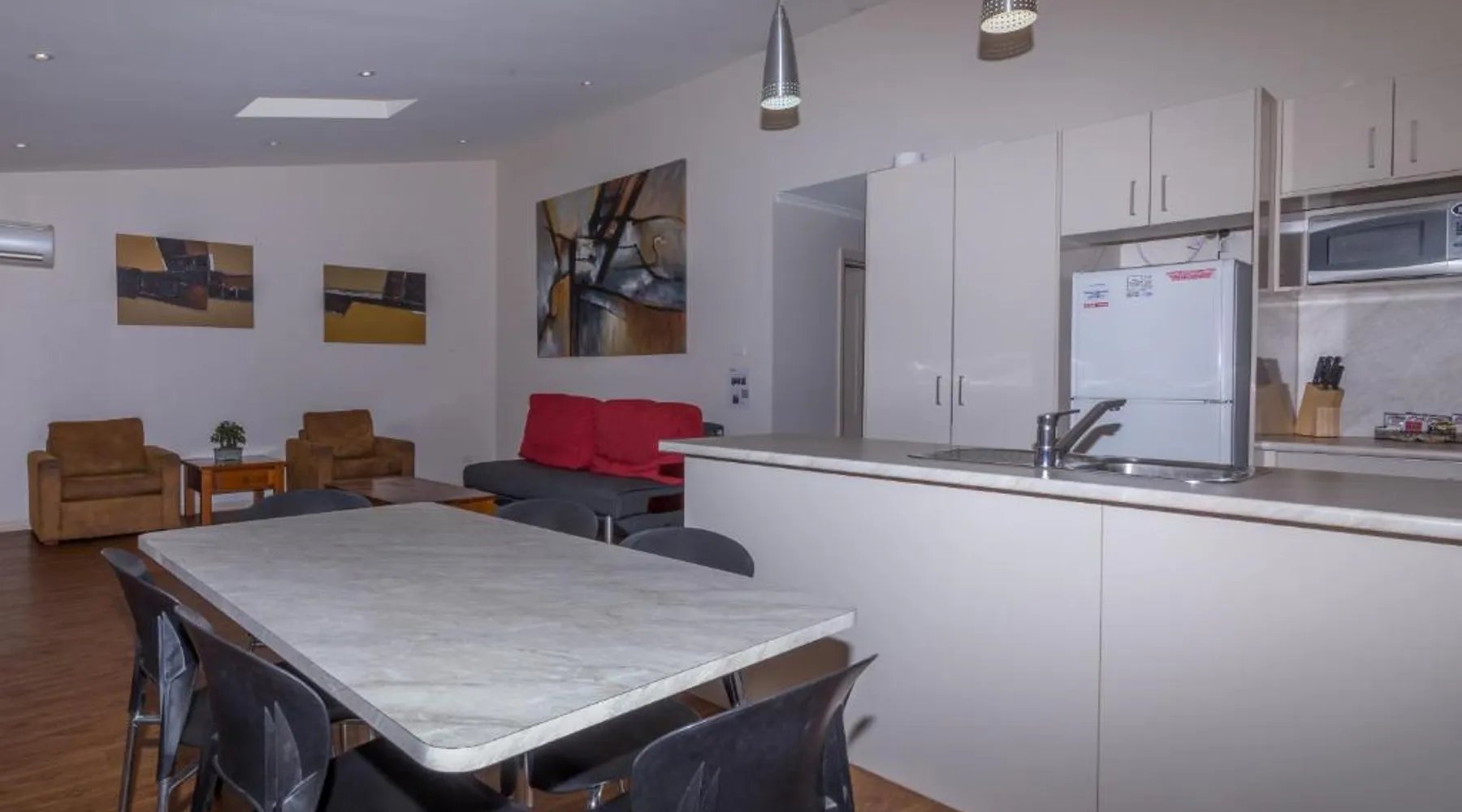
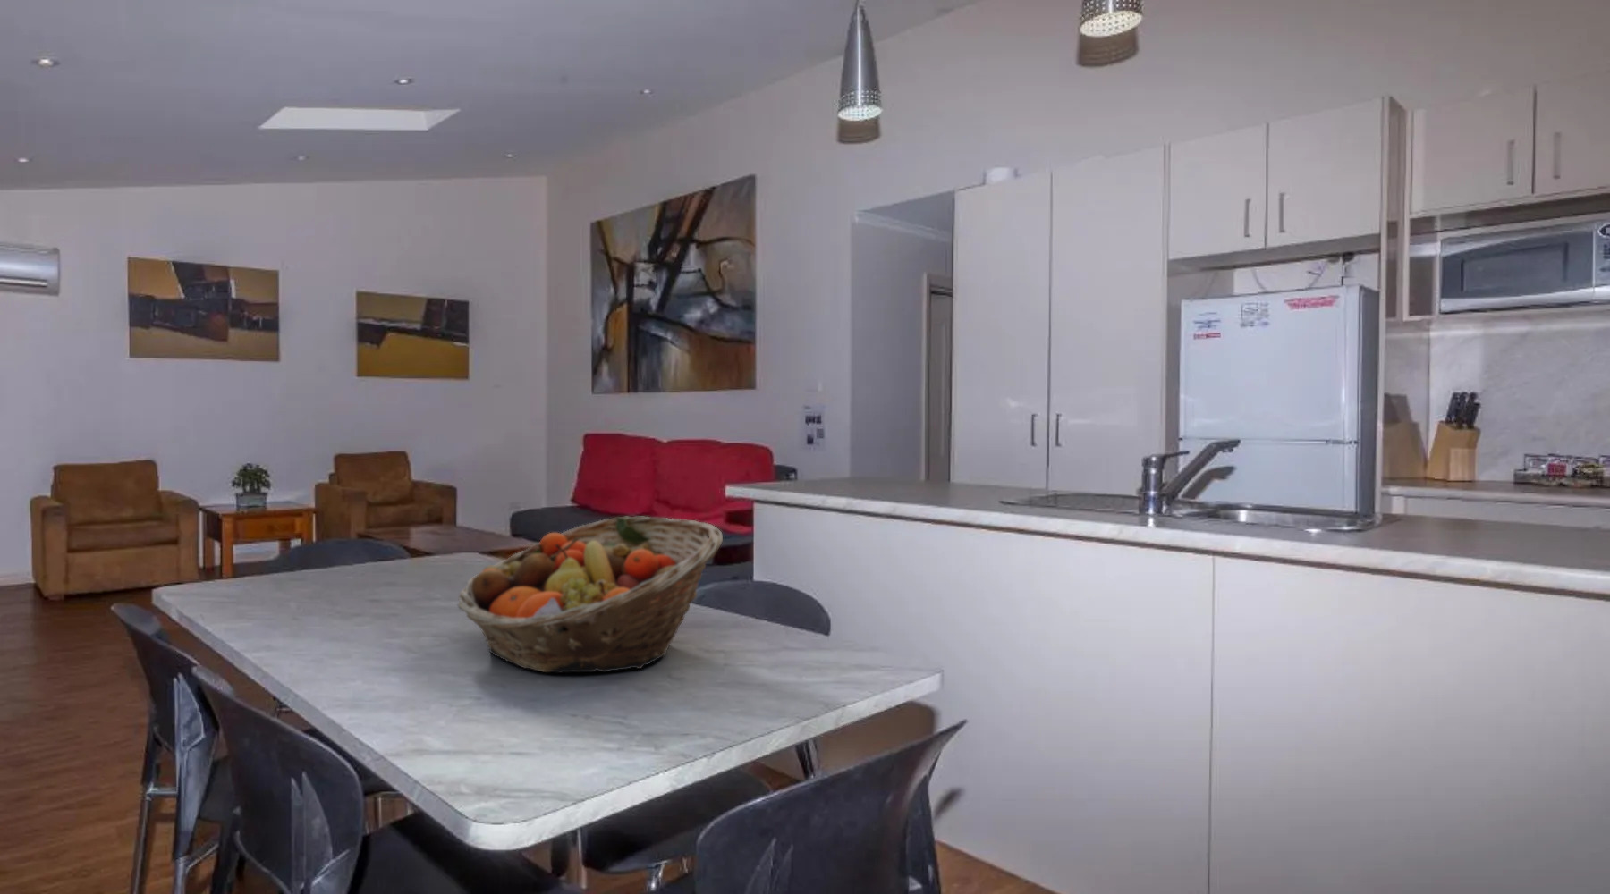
+ fruit basket (591, 586)
